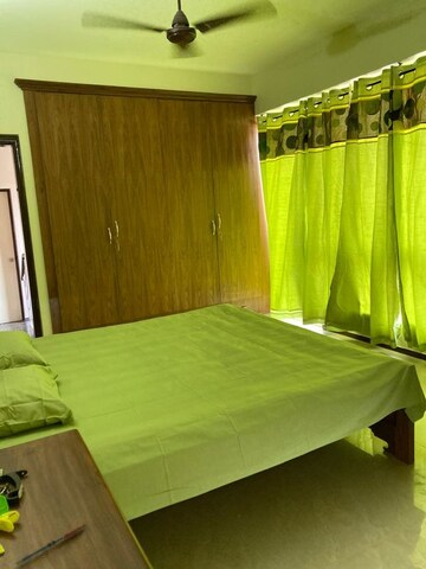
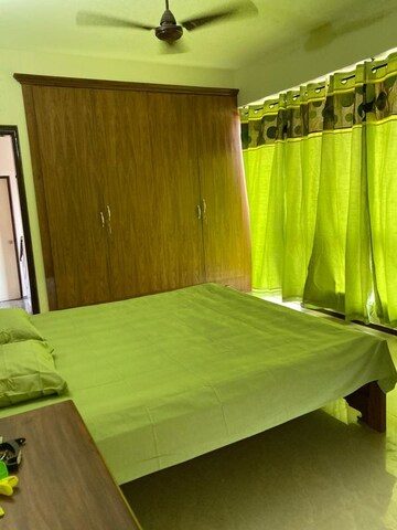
- pen (53, 542)
